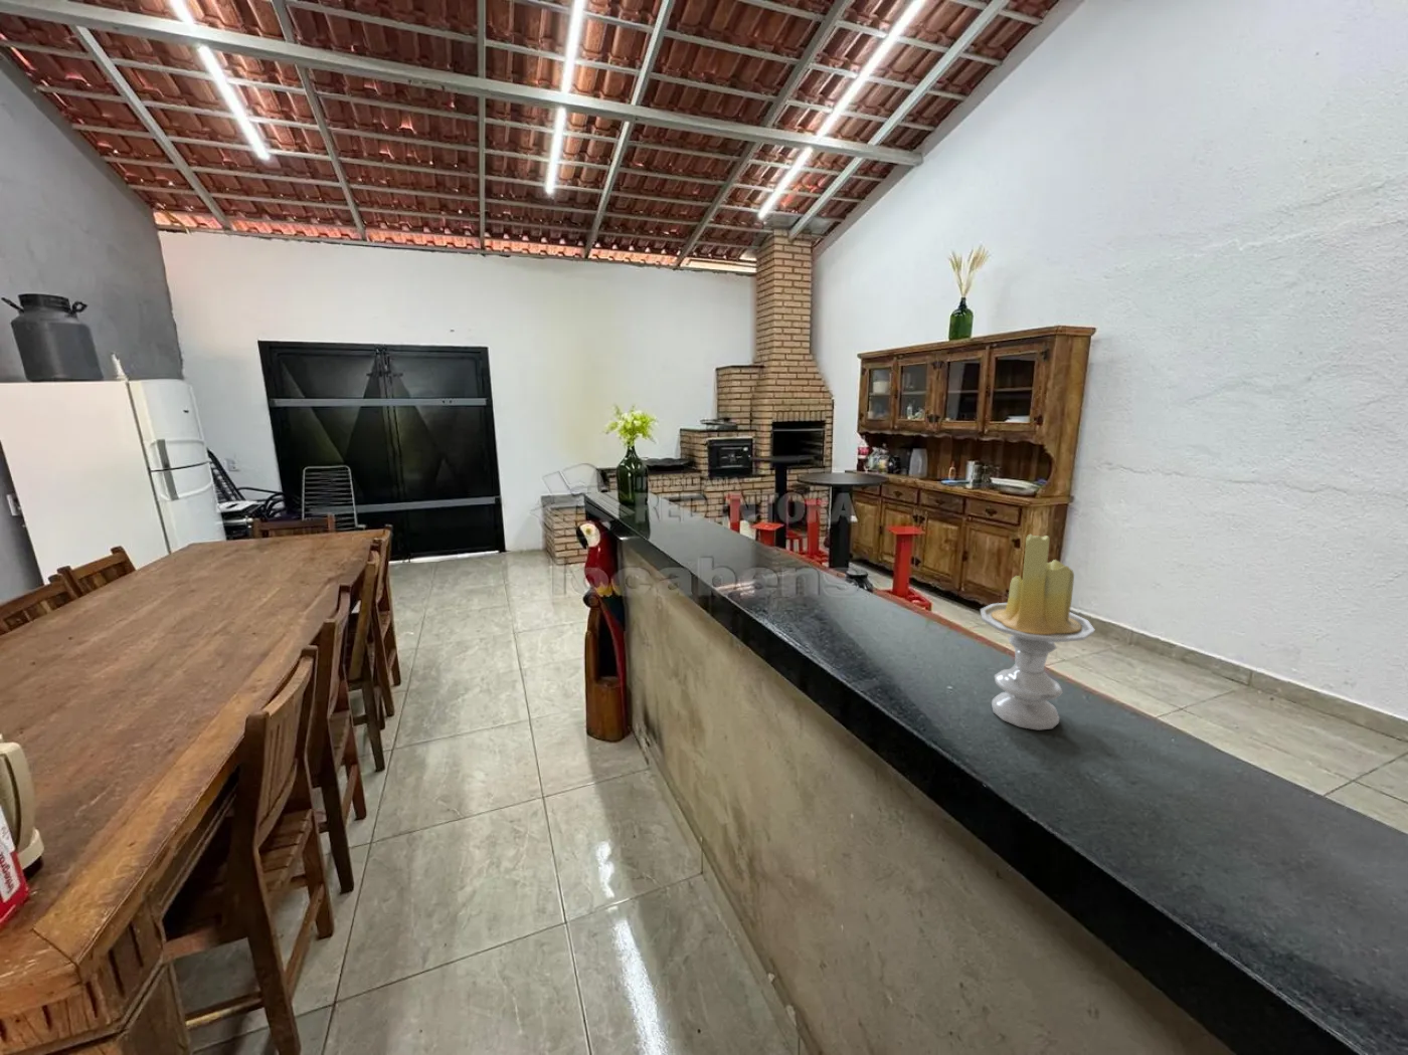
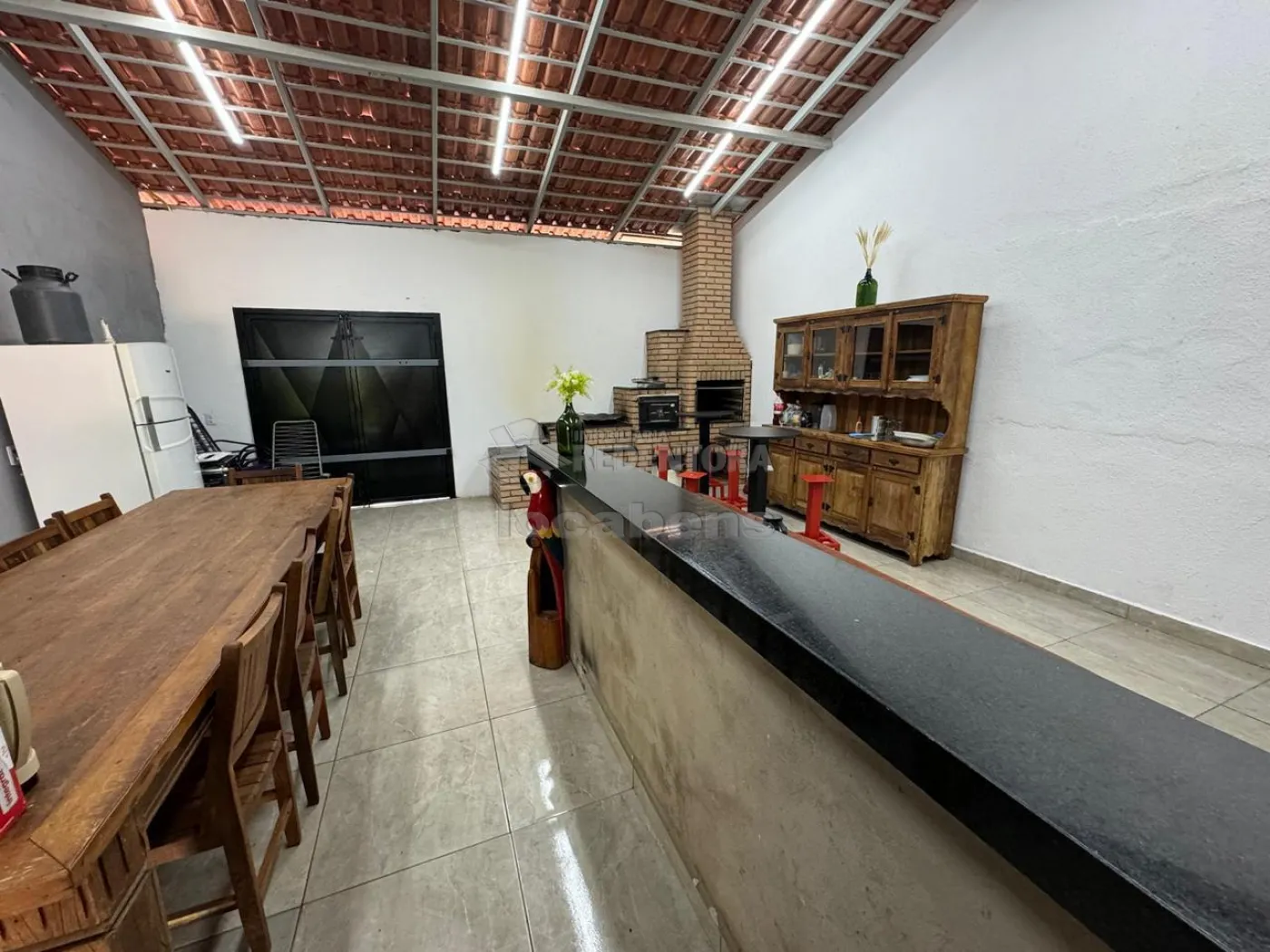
- candle (1033, 626)
